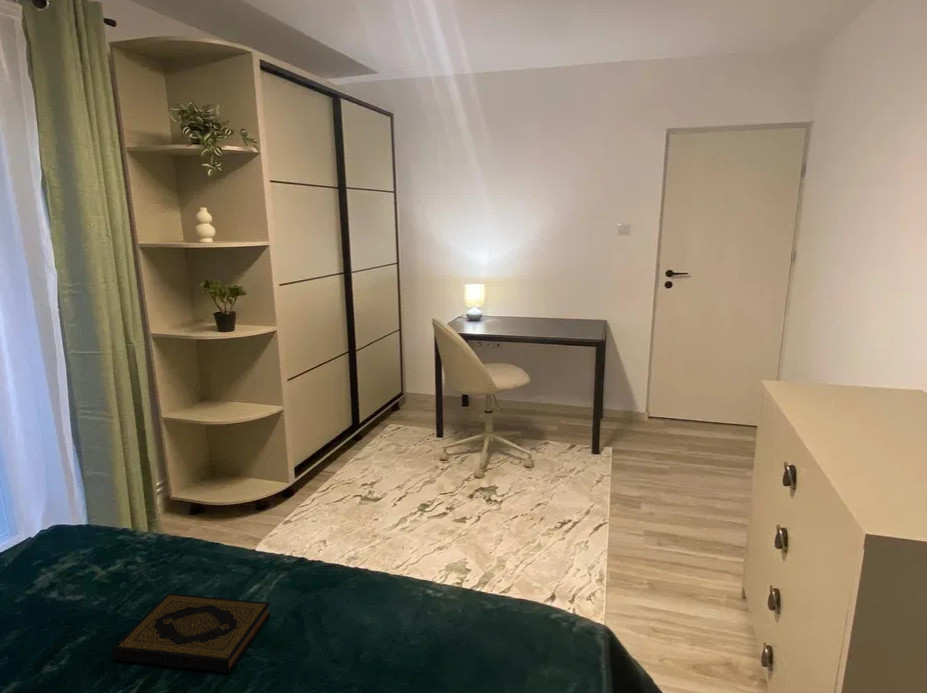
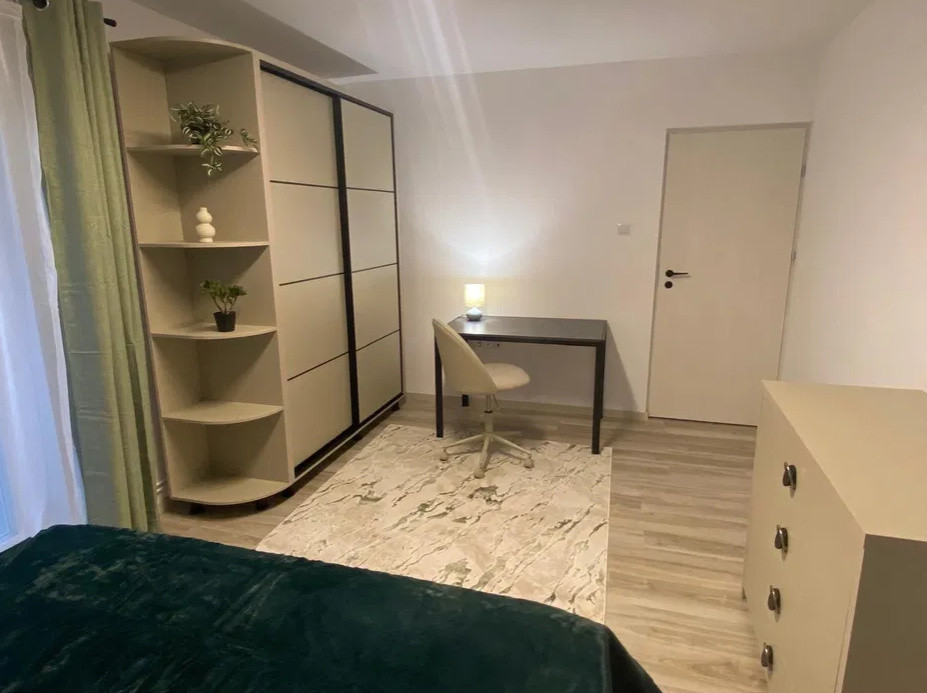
- hardback book (196, 630)
